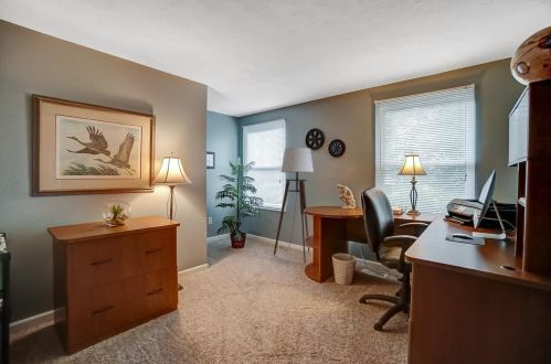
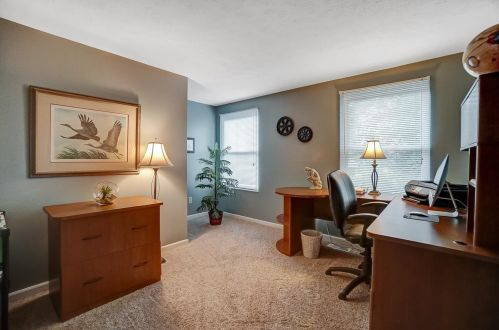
- floor lamp (296, 199)
